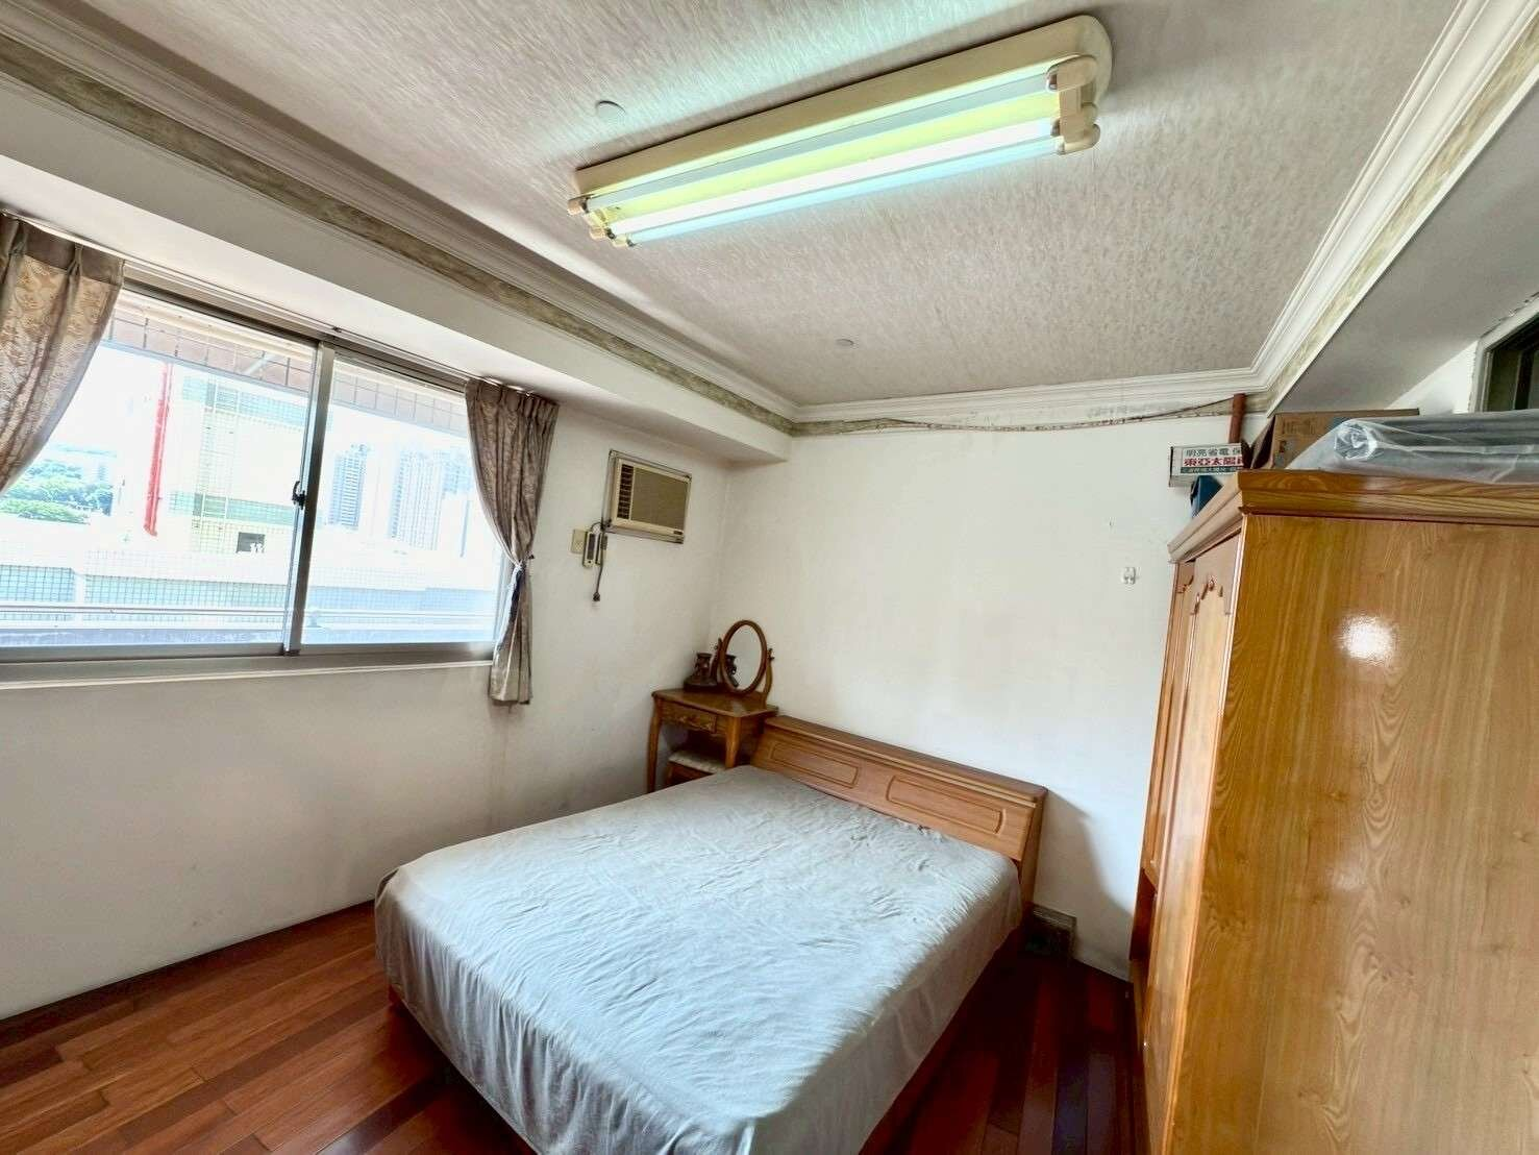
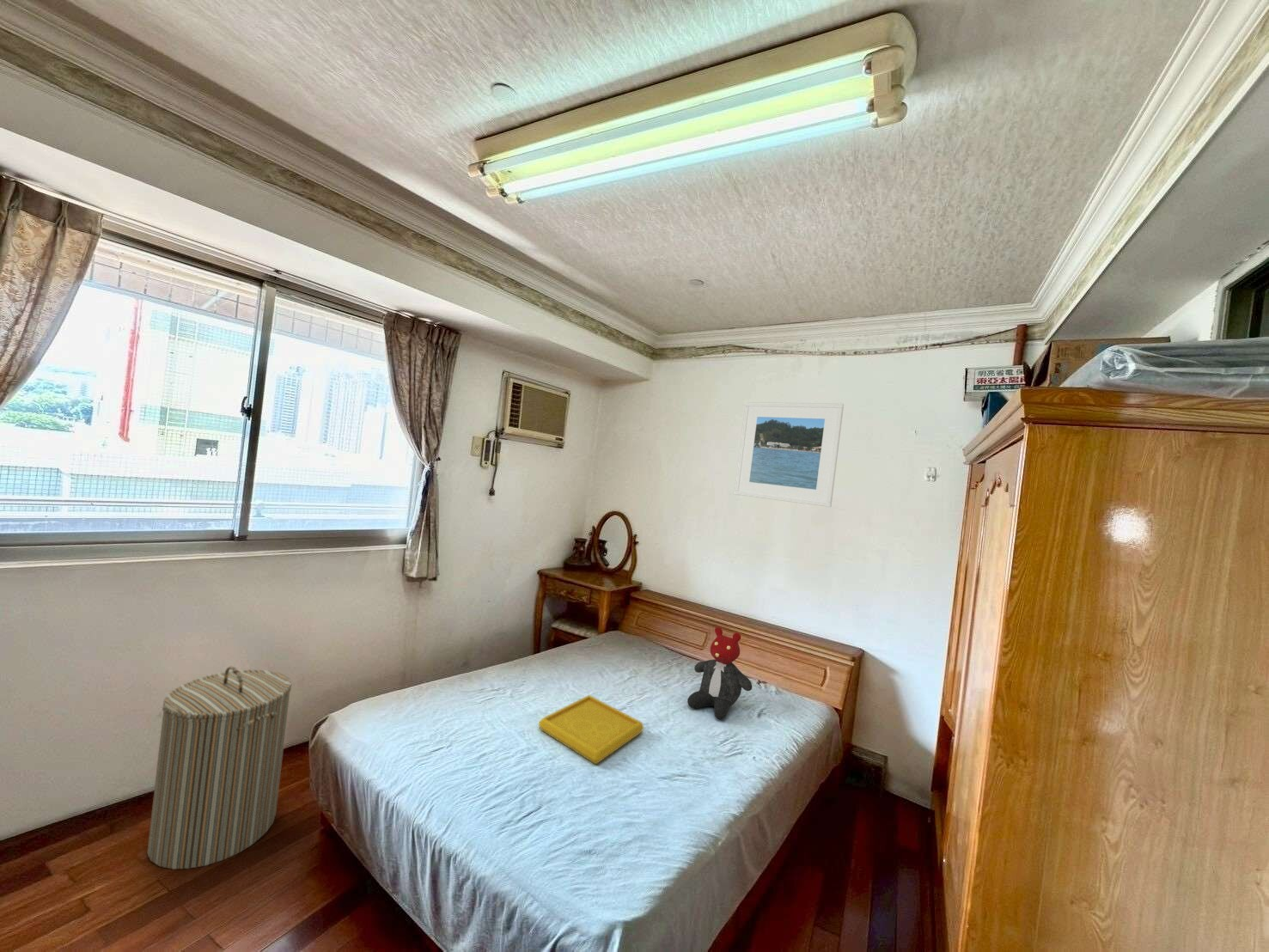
+ teddy bear (718, 669)
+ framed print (785, 451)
+ serving tray (592, 725)
+ laundry hamper (224, 749)
